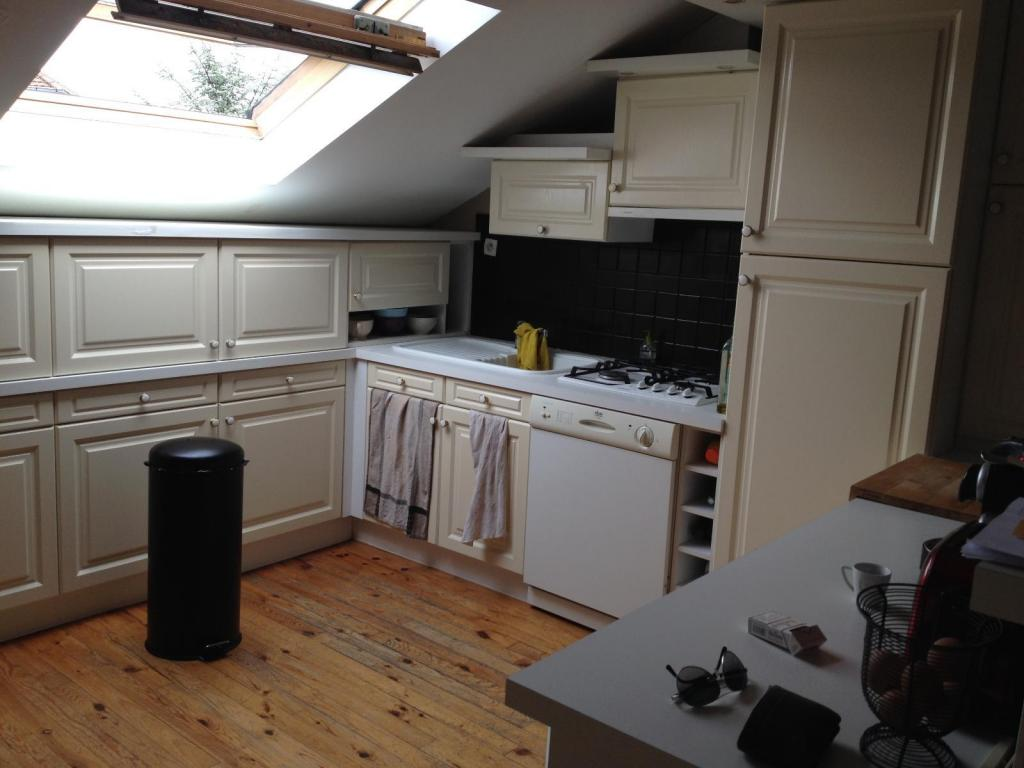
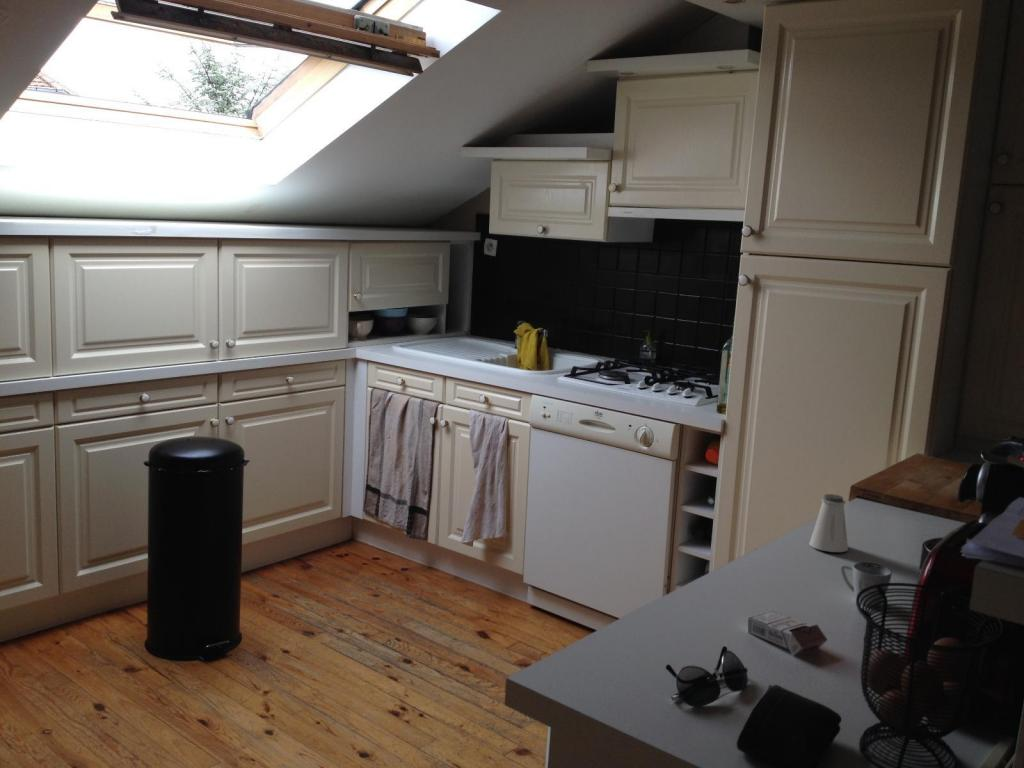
+ saltshaker (831, 521)
